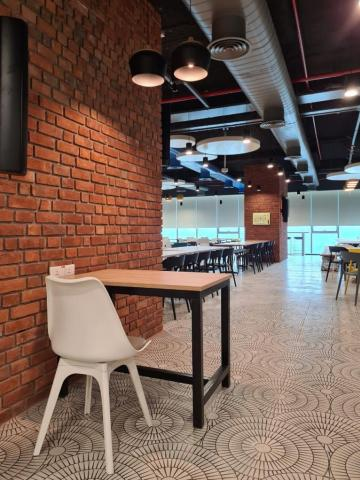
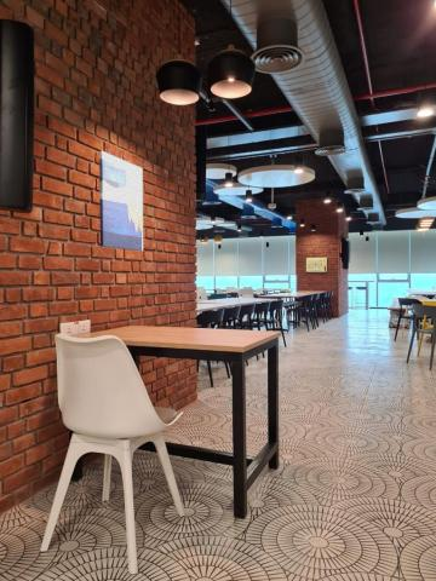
+ wall art (122, 205)
